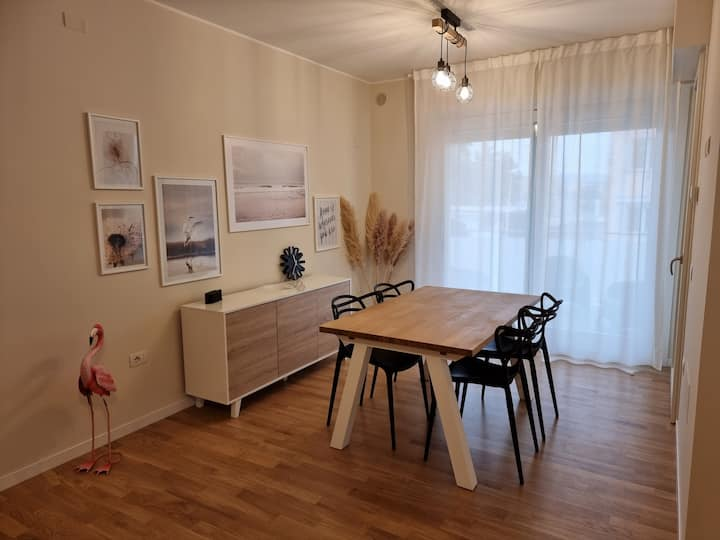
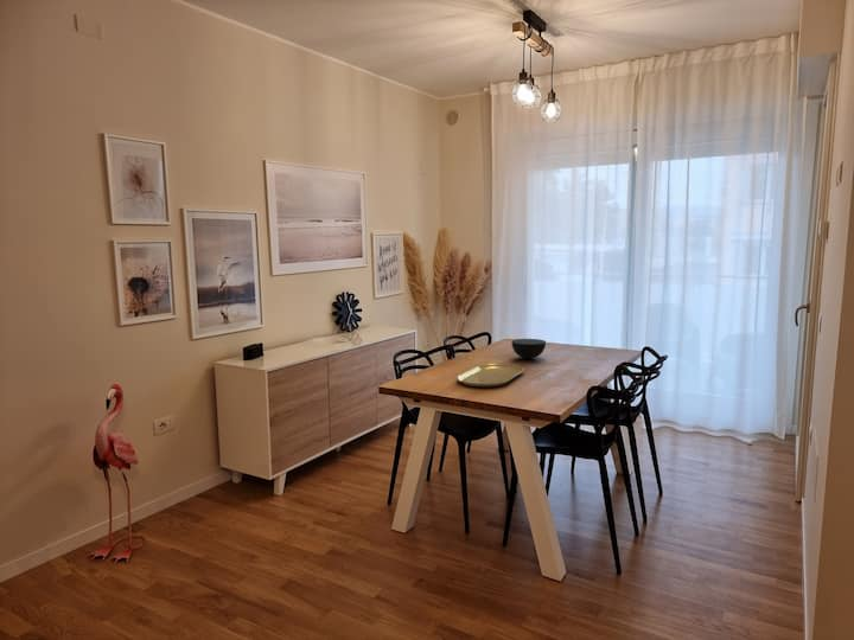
+ placemat (491, 375)
+ bowl (528, 350)
